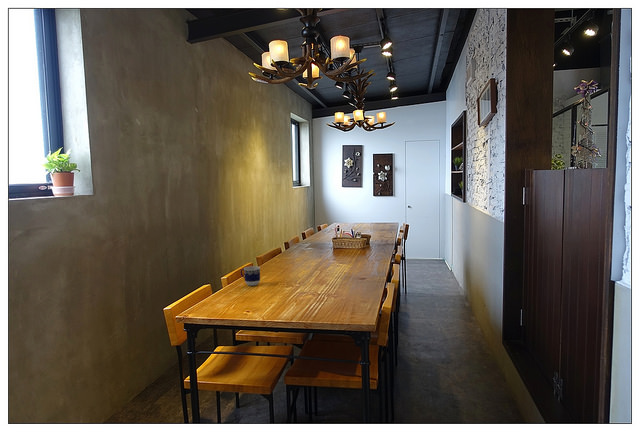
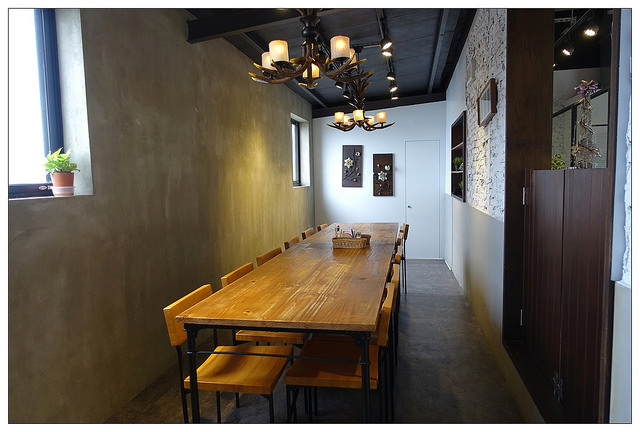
- cup (250, 276)
